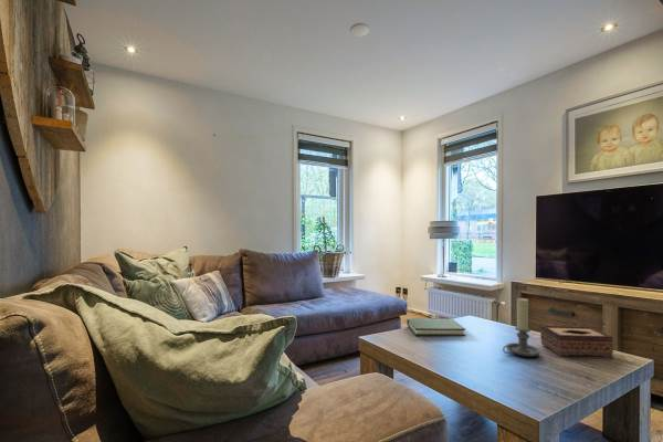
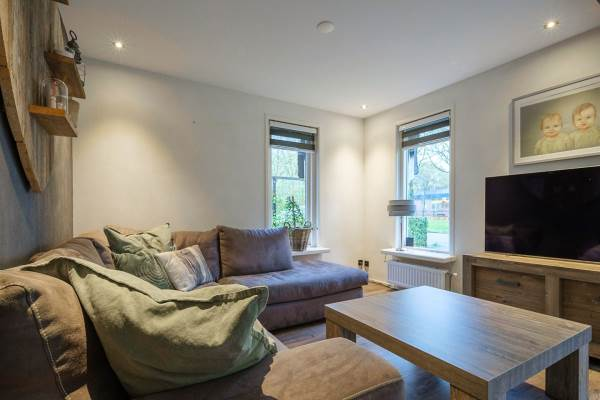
- candle holder (519, 325)
- tissue box (575, 340)
- hardback book (434, 326)
